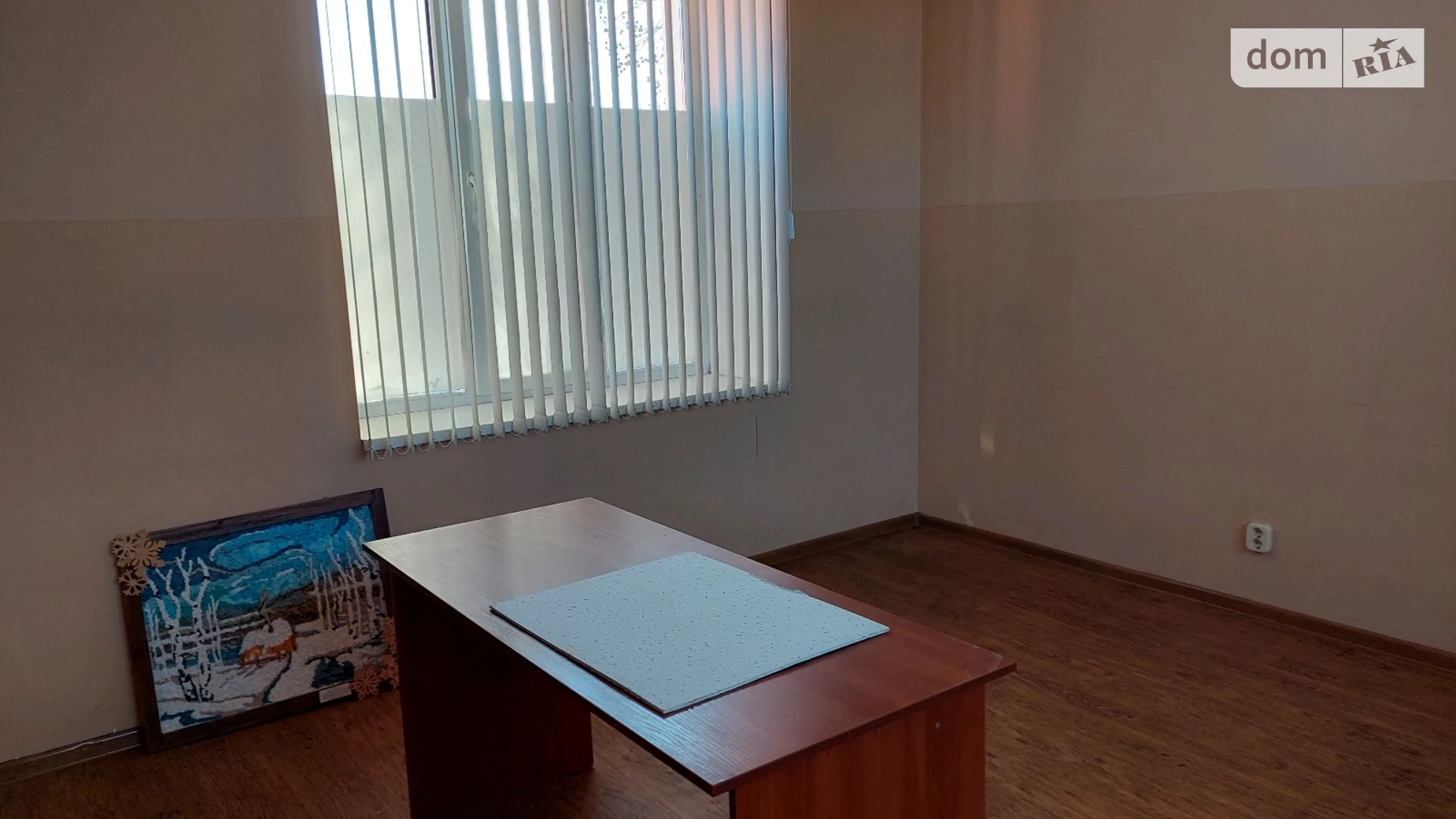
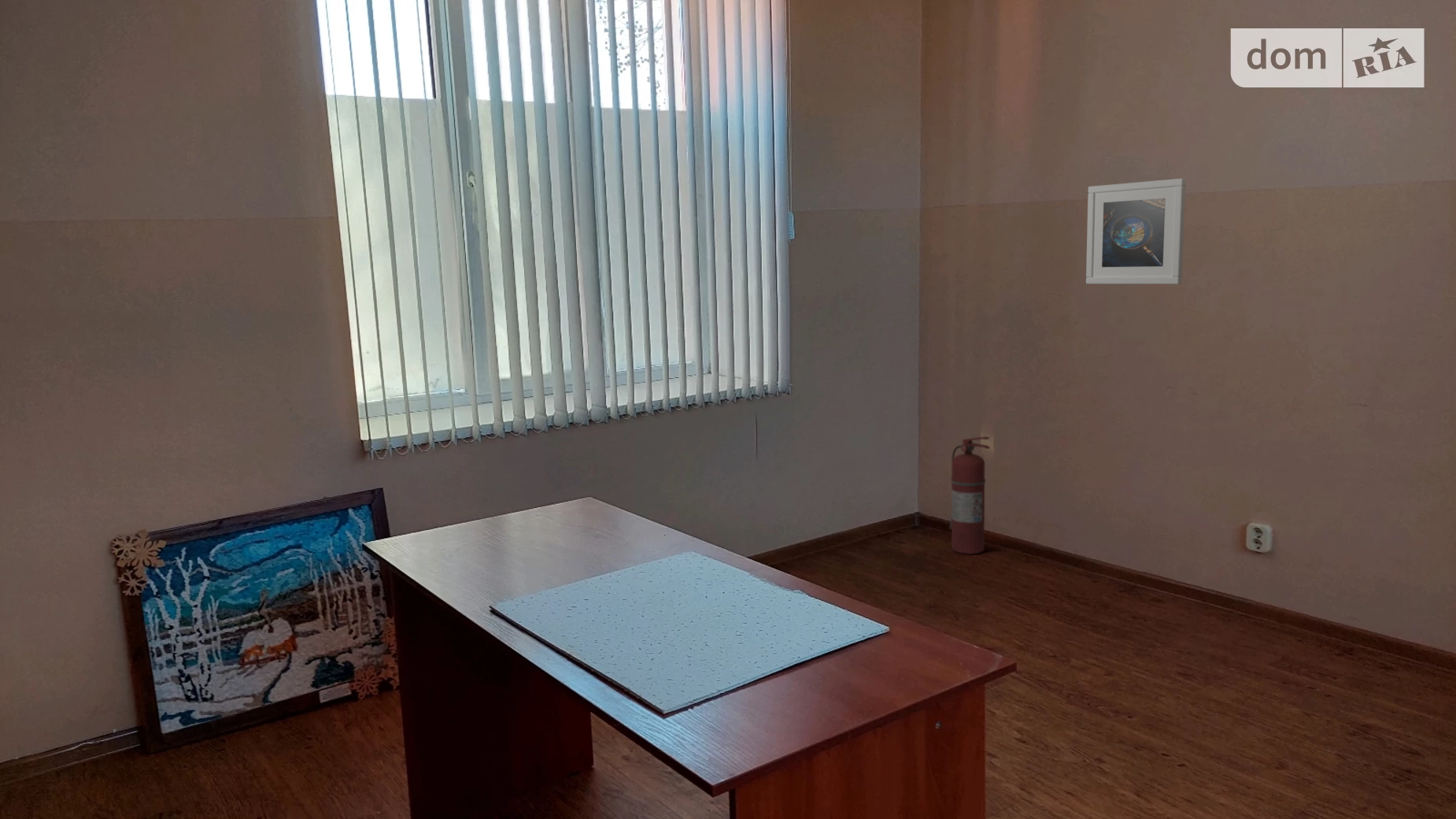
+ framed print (1133, 233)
+ fire extinguisher (969, 492)
